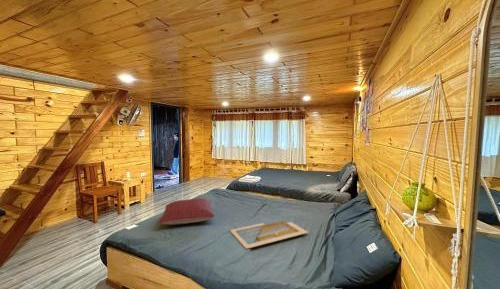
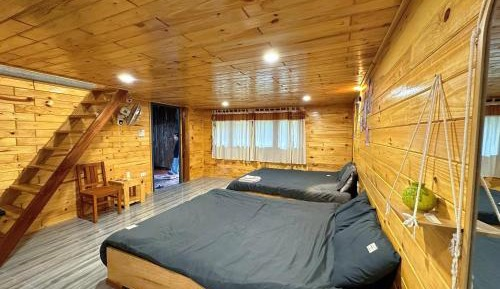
- pillow (188, 210)
- serving tray (268, 232)
